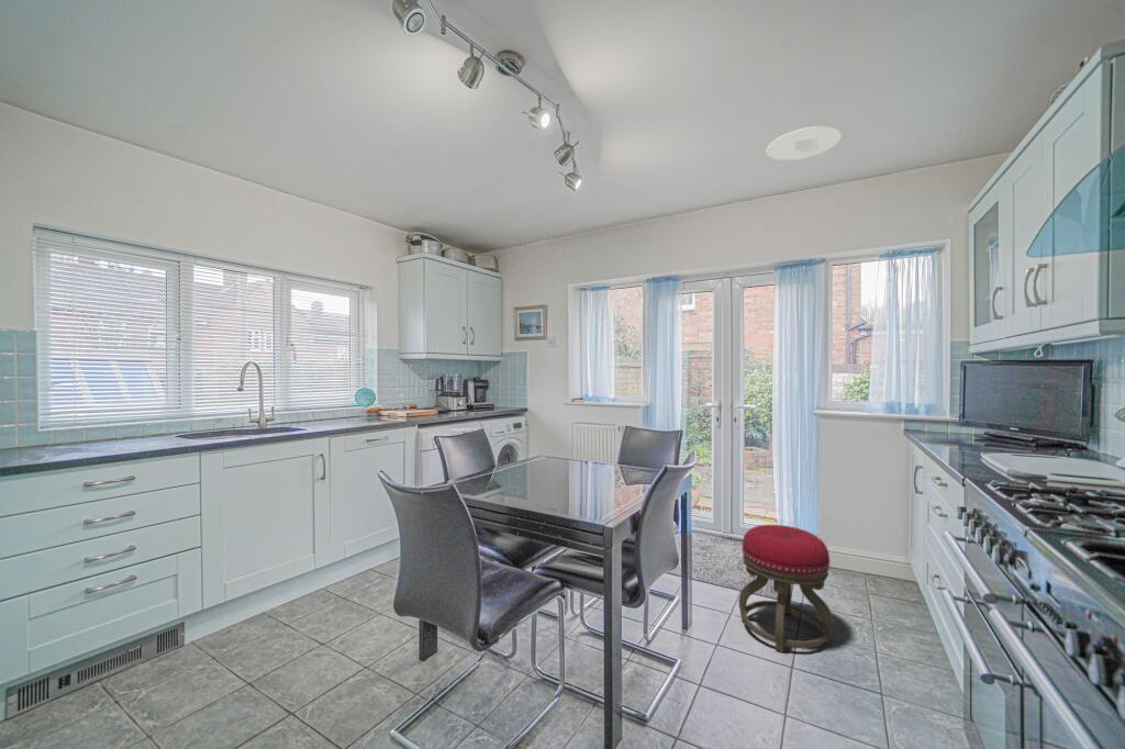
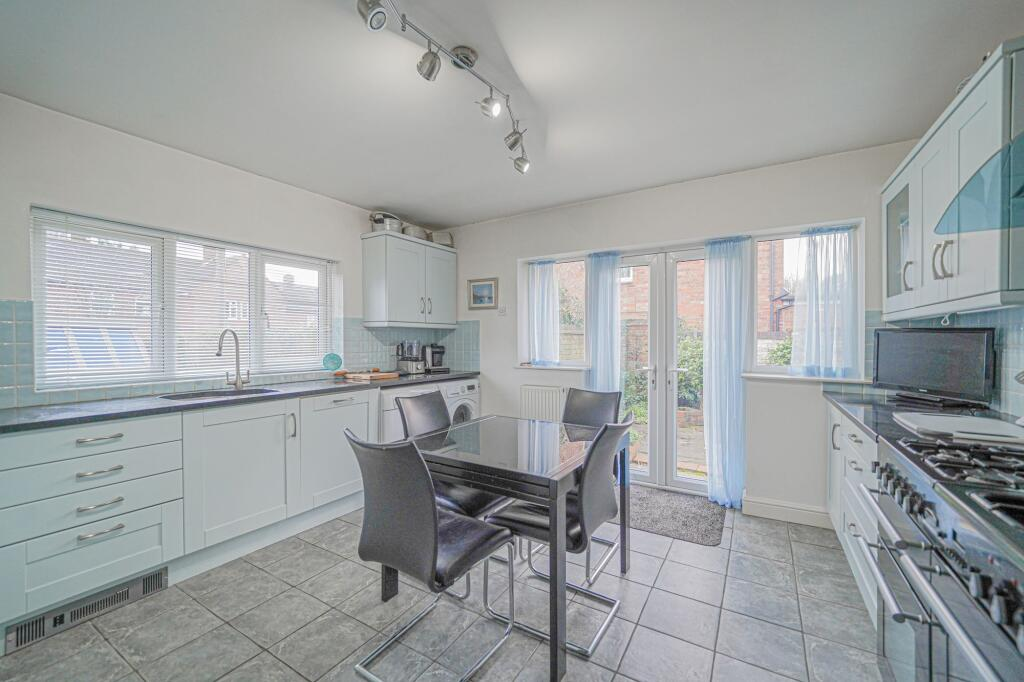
- recessed light (802, 141)
- stool (783, 582)
